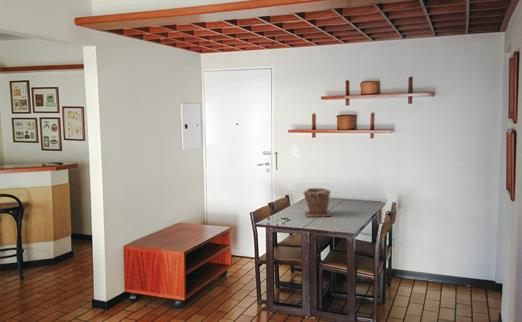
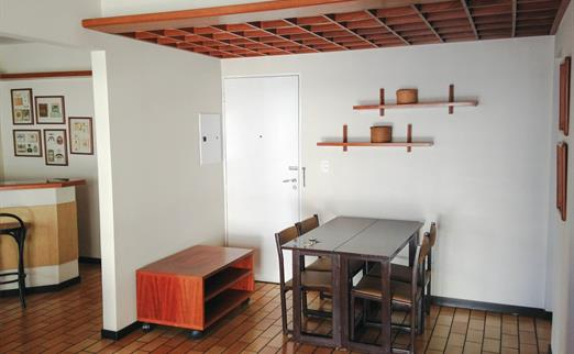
- plant pot (317, 201)
